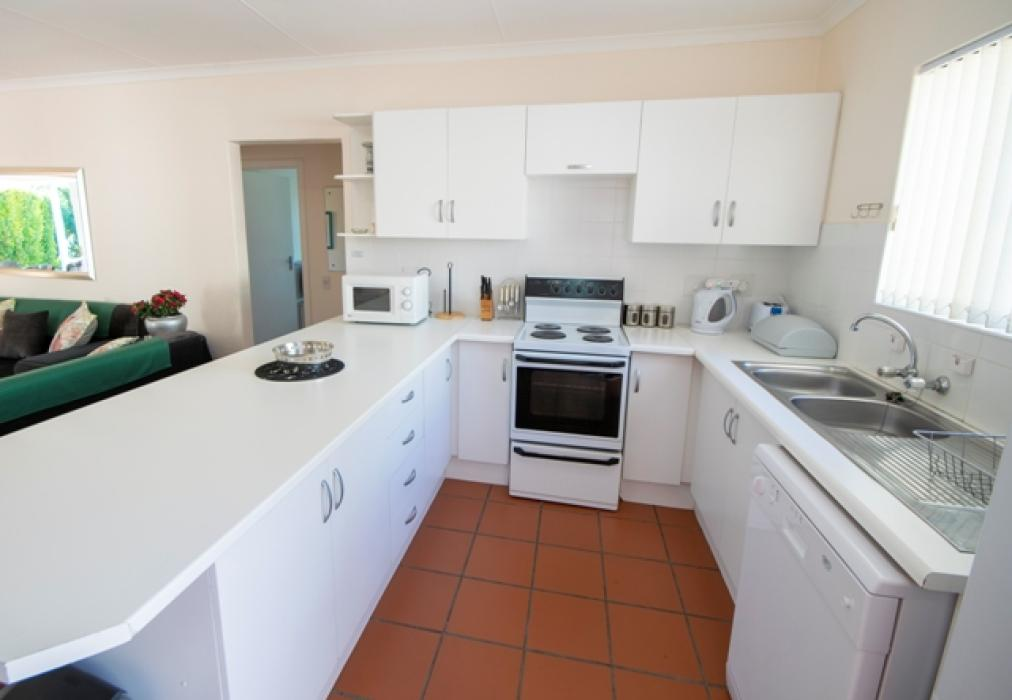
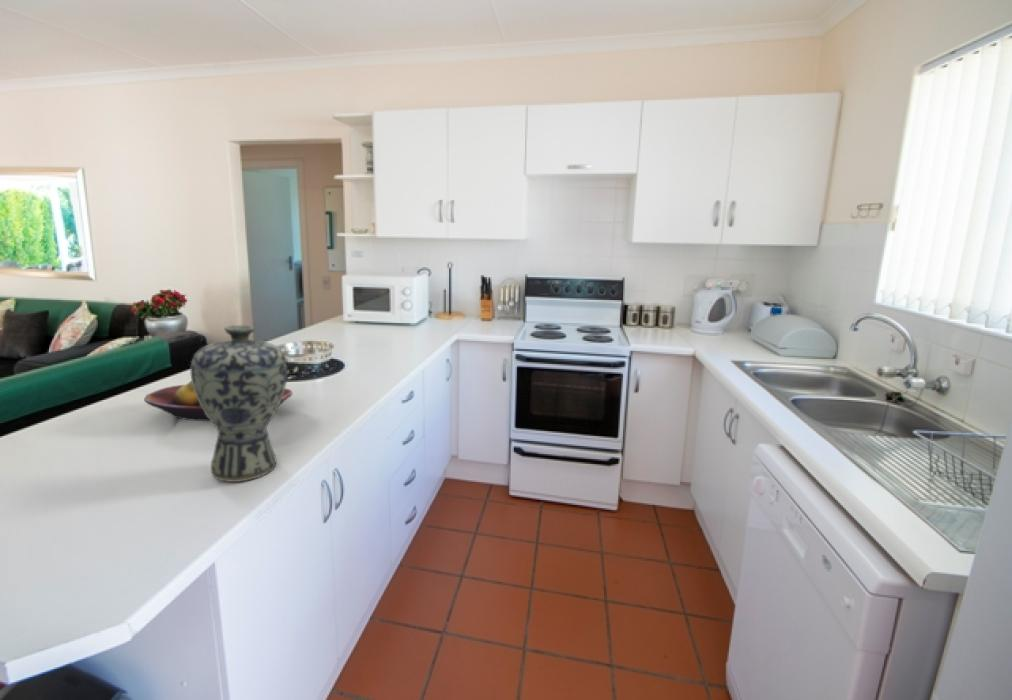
+ vase (243, 399)
+ fruit bowl (200, 405)
